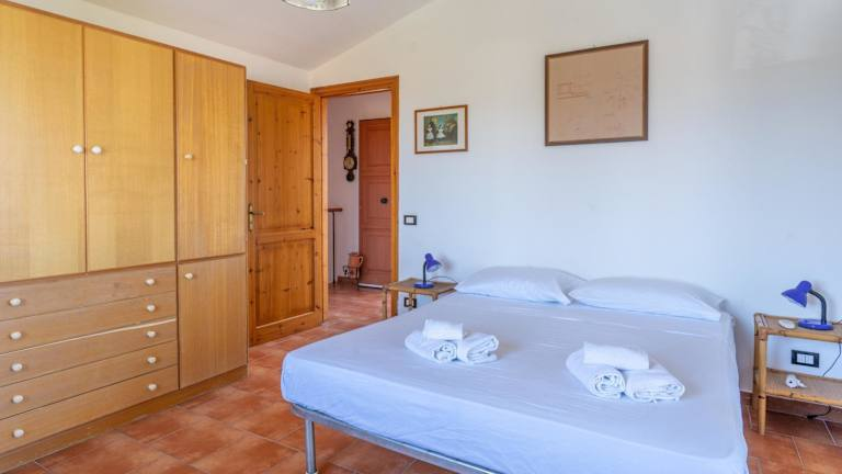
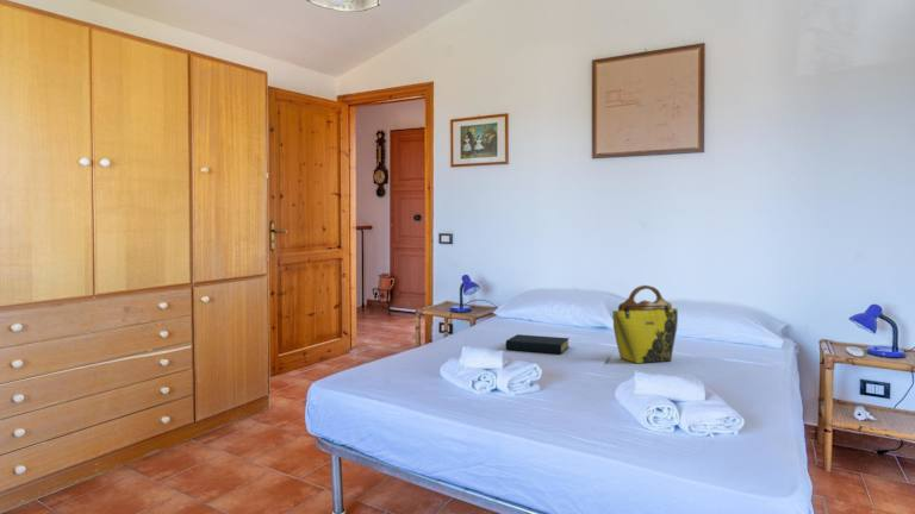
+ hardback book (537, 343)
+ tote bag (645, 321)
